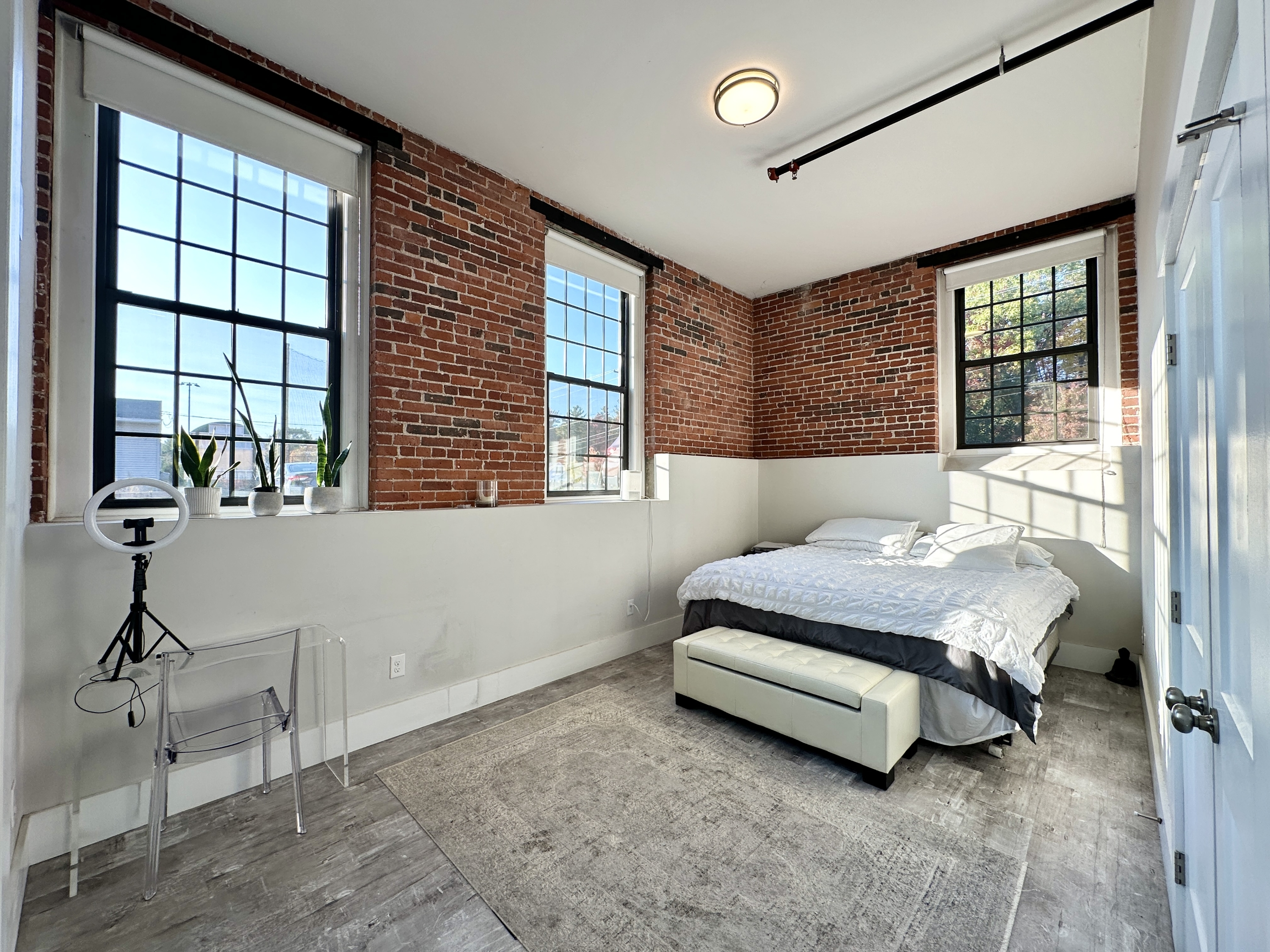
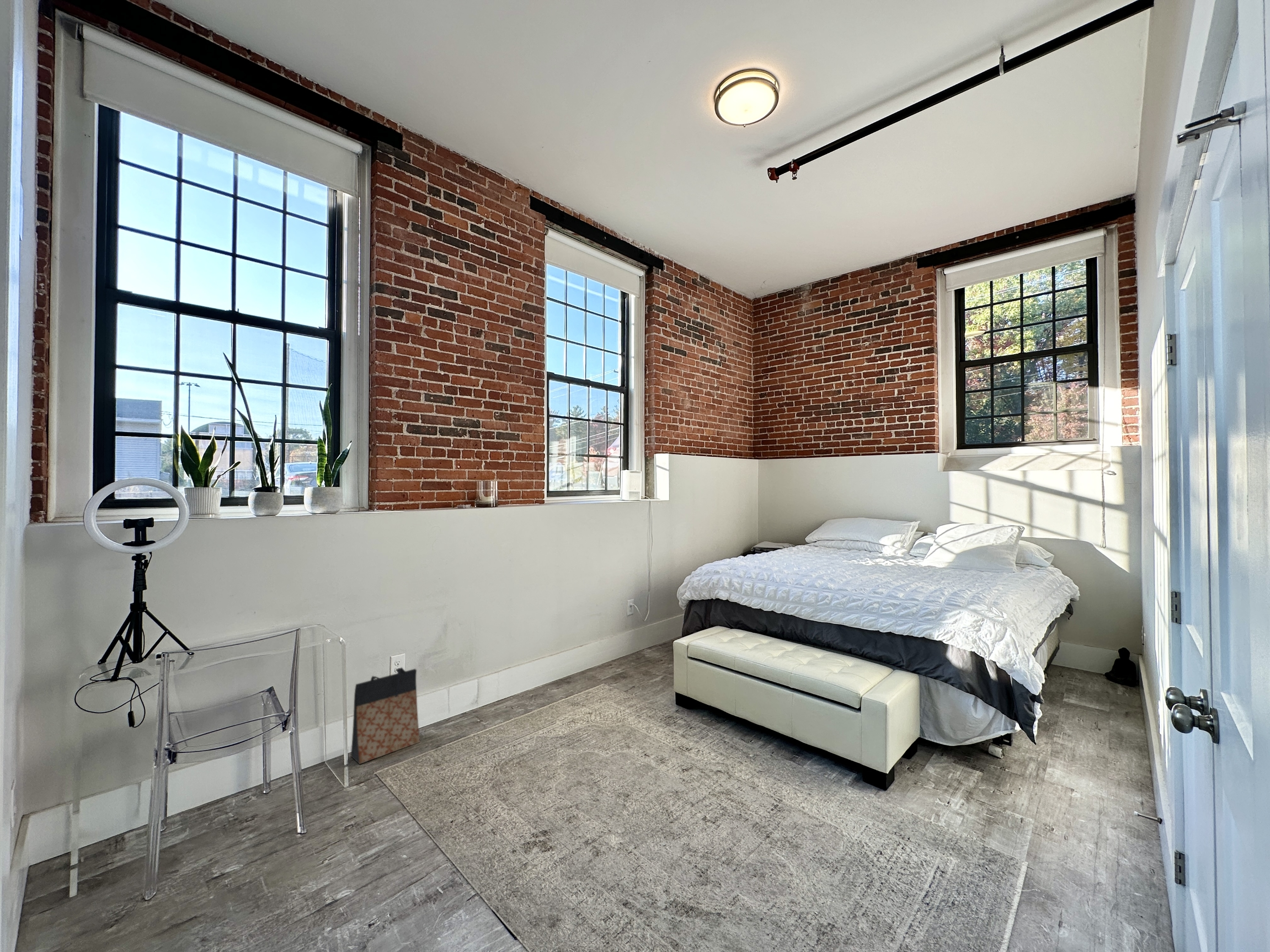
+ bag (387, 710)
